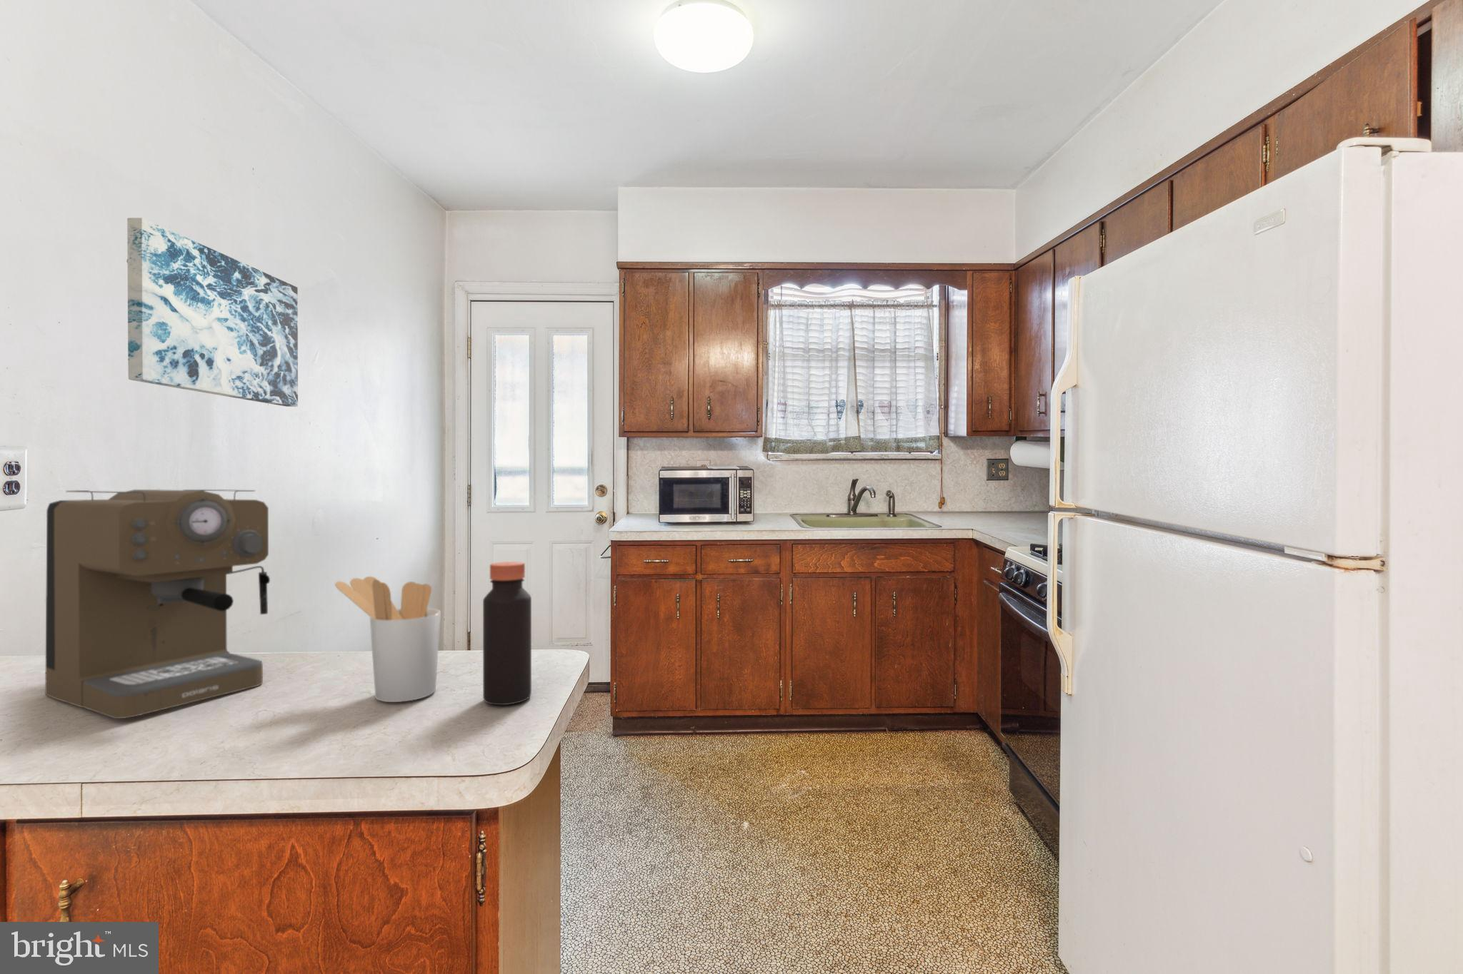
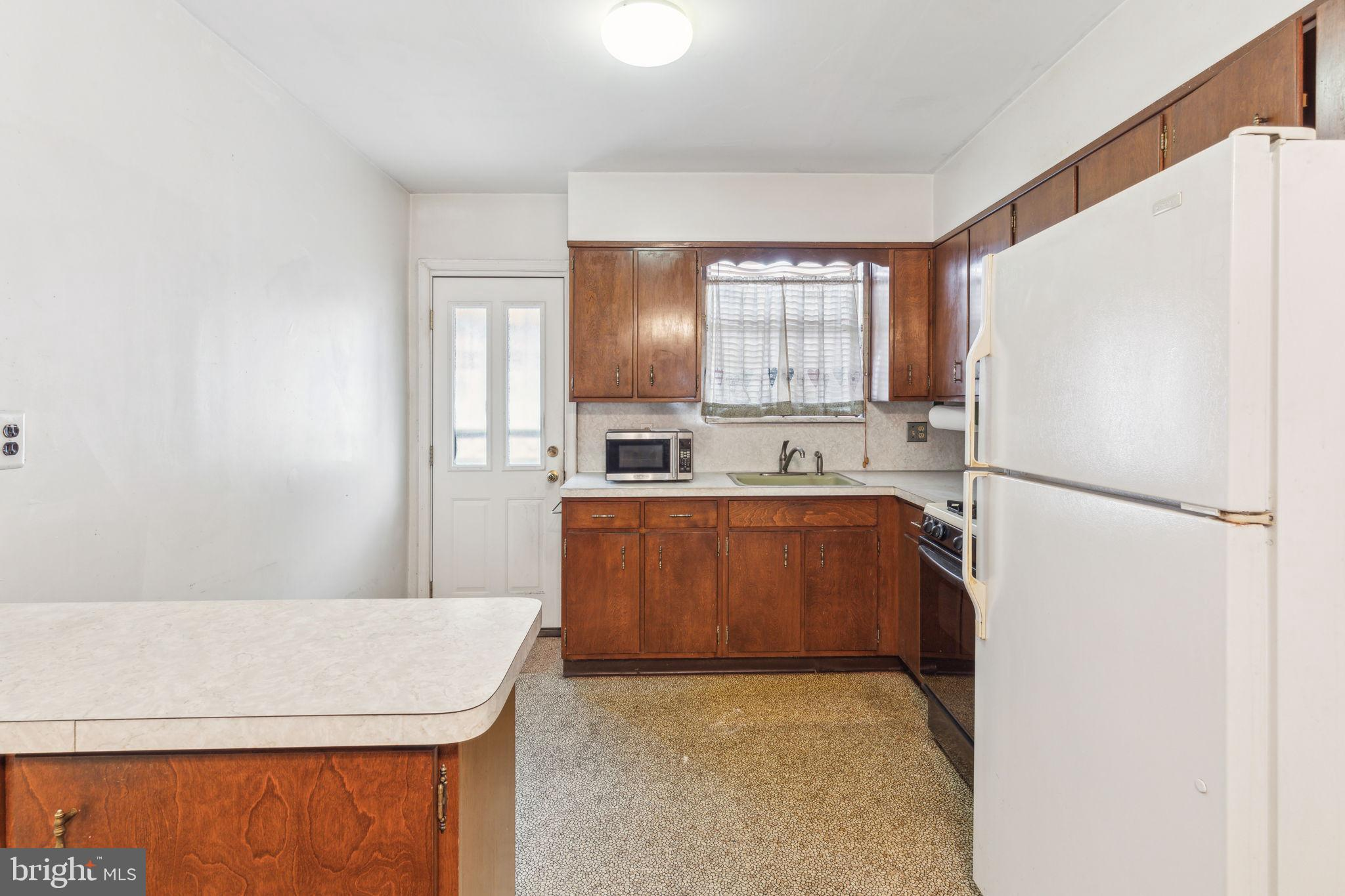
- wall art (224, 326)
- coffee maker (178, 589)
- bottle (507, 630)
- utensil holder (390, 633)
